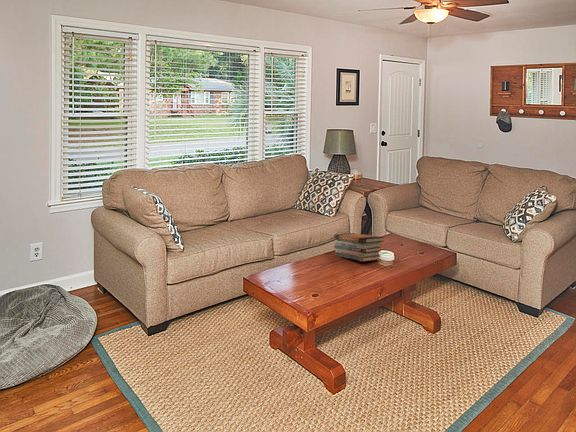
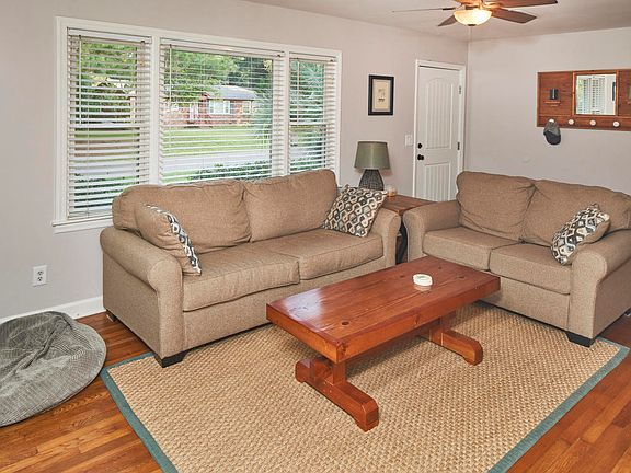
- book stack (357, 246)
